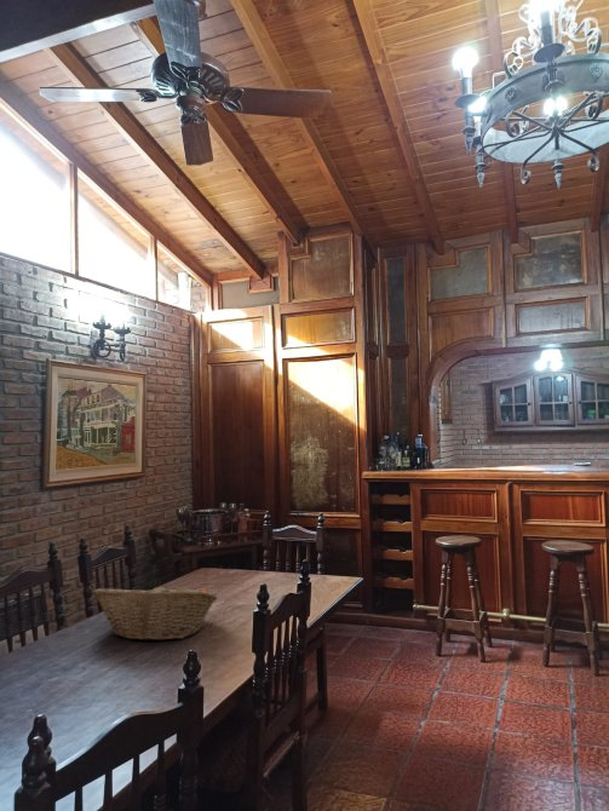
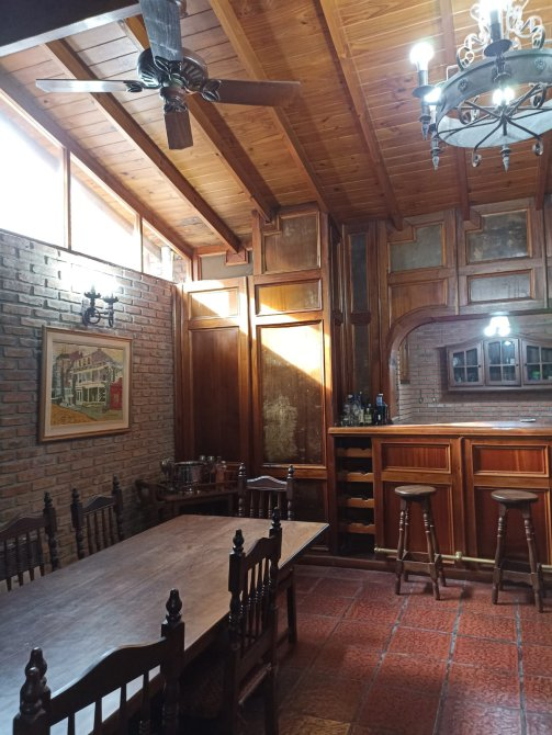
- fruit basket (155, 604)
